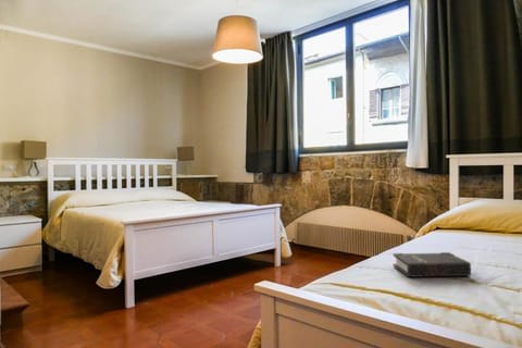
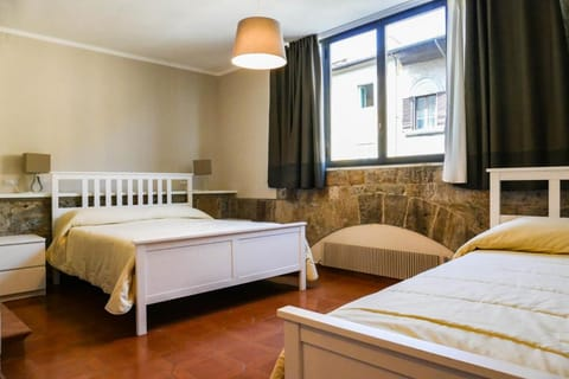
- hardback book (430, 264)
